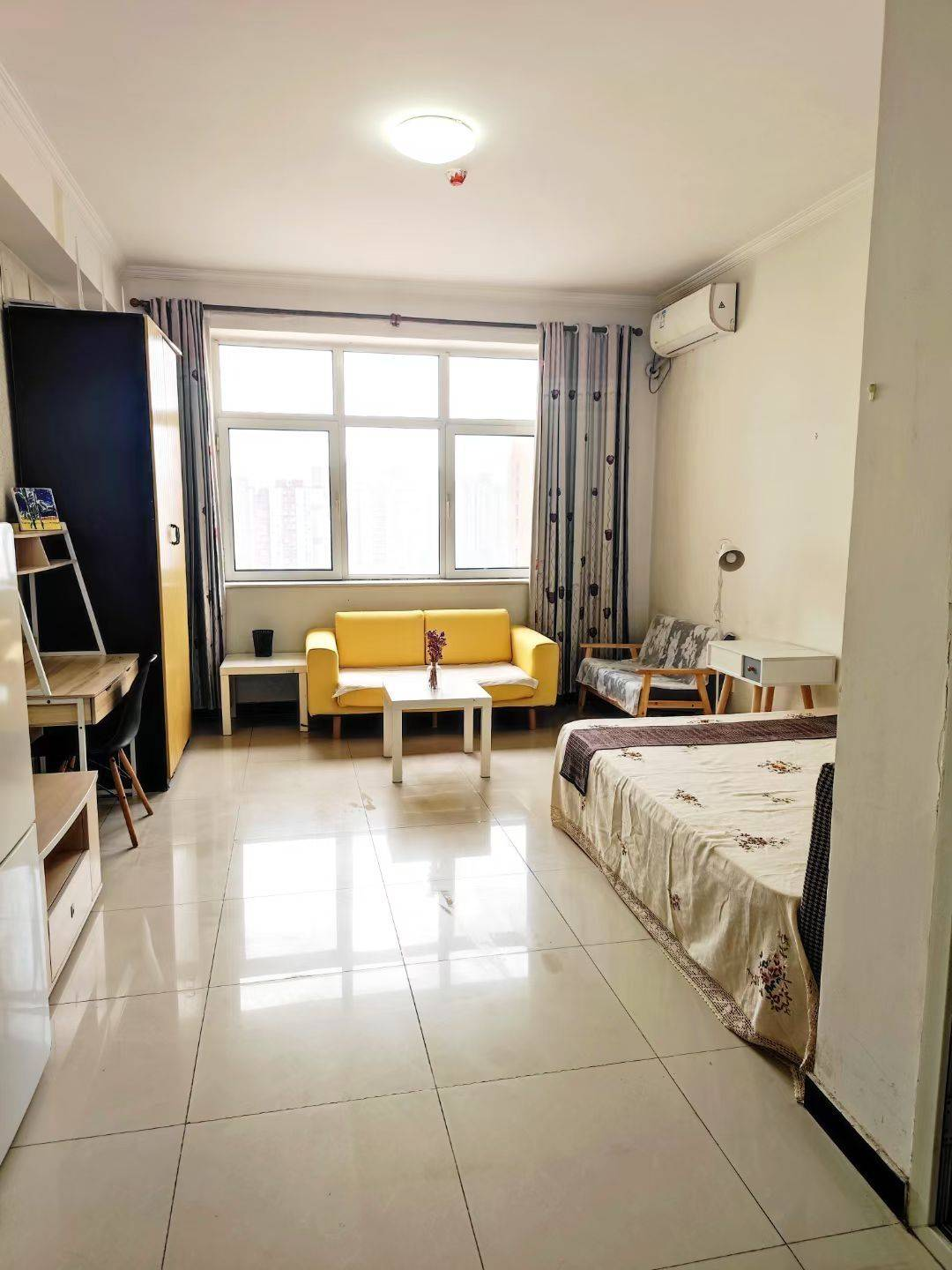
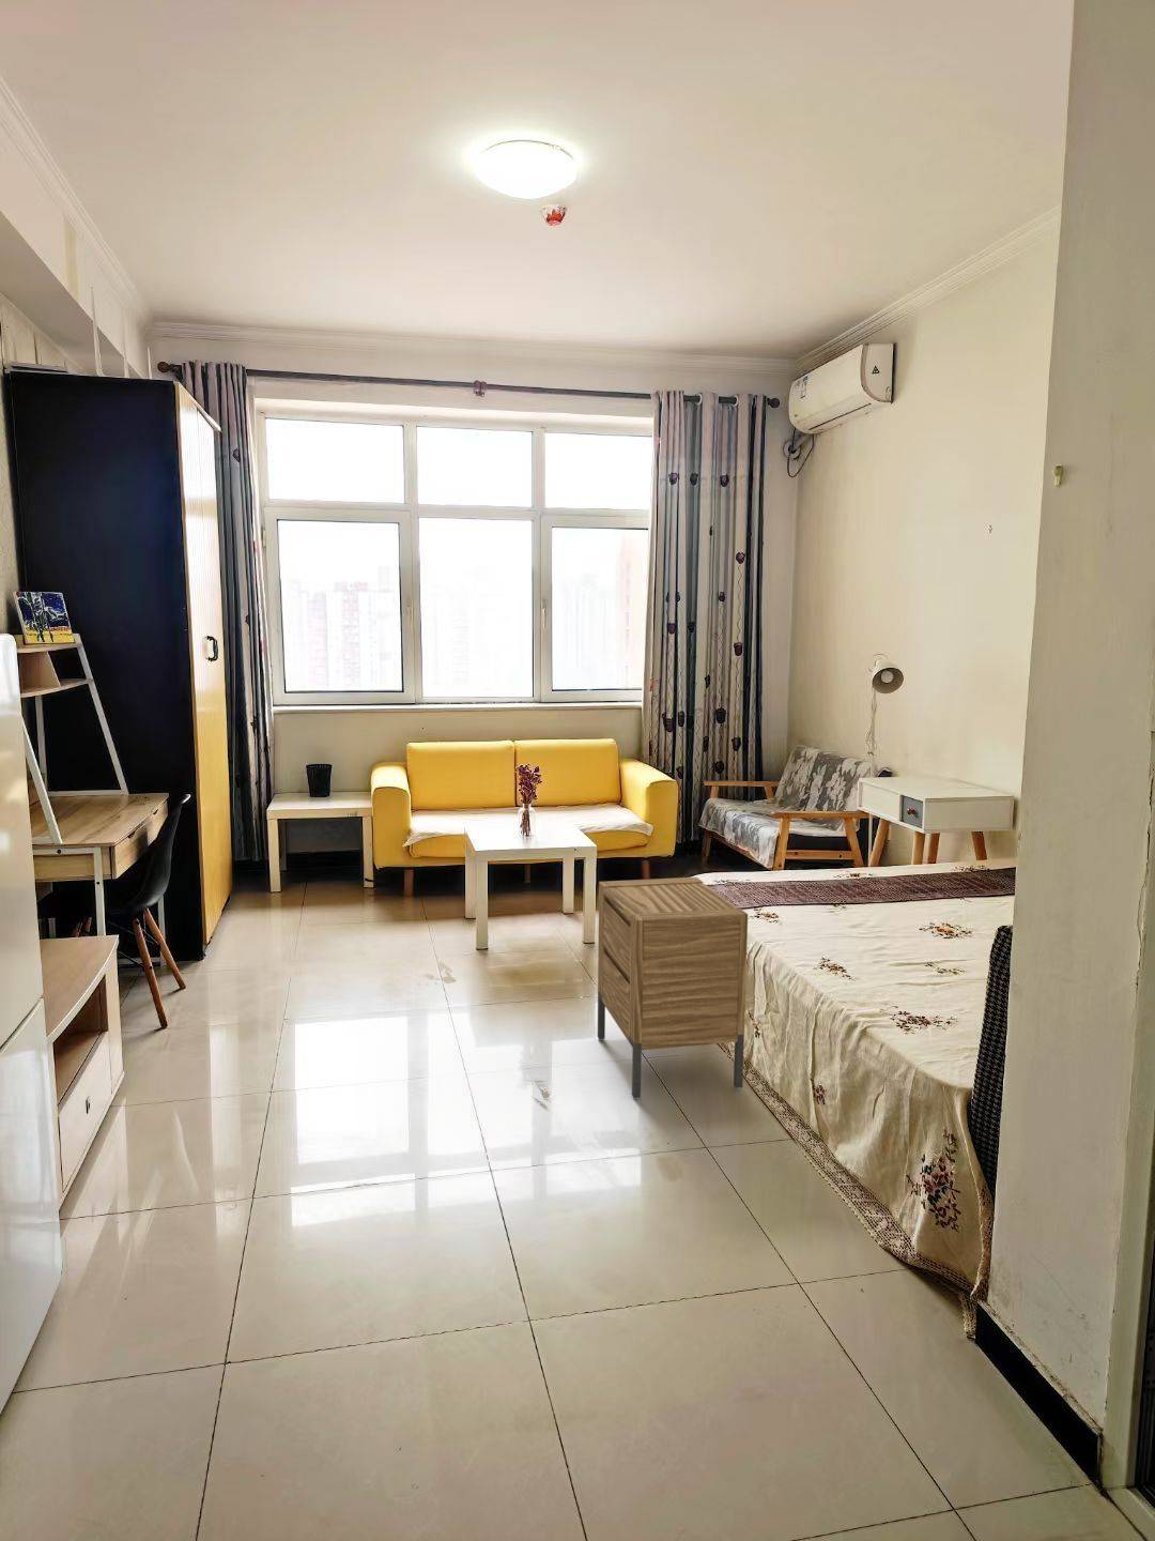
+ nightstand (667, 980)
